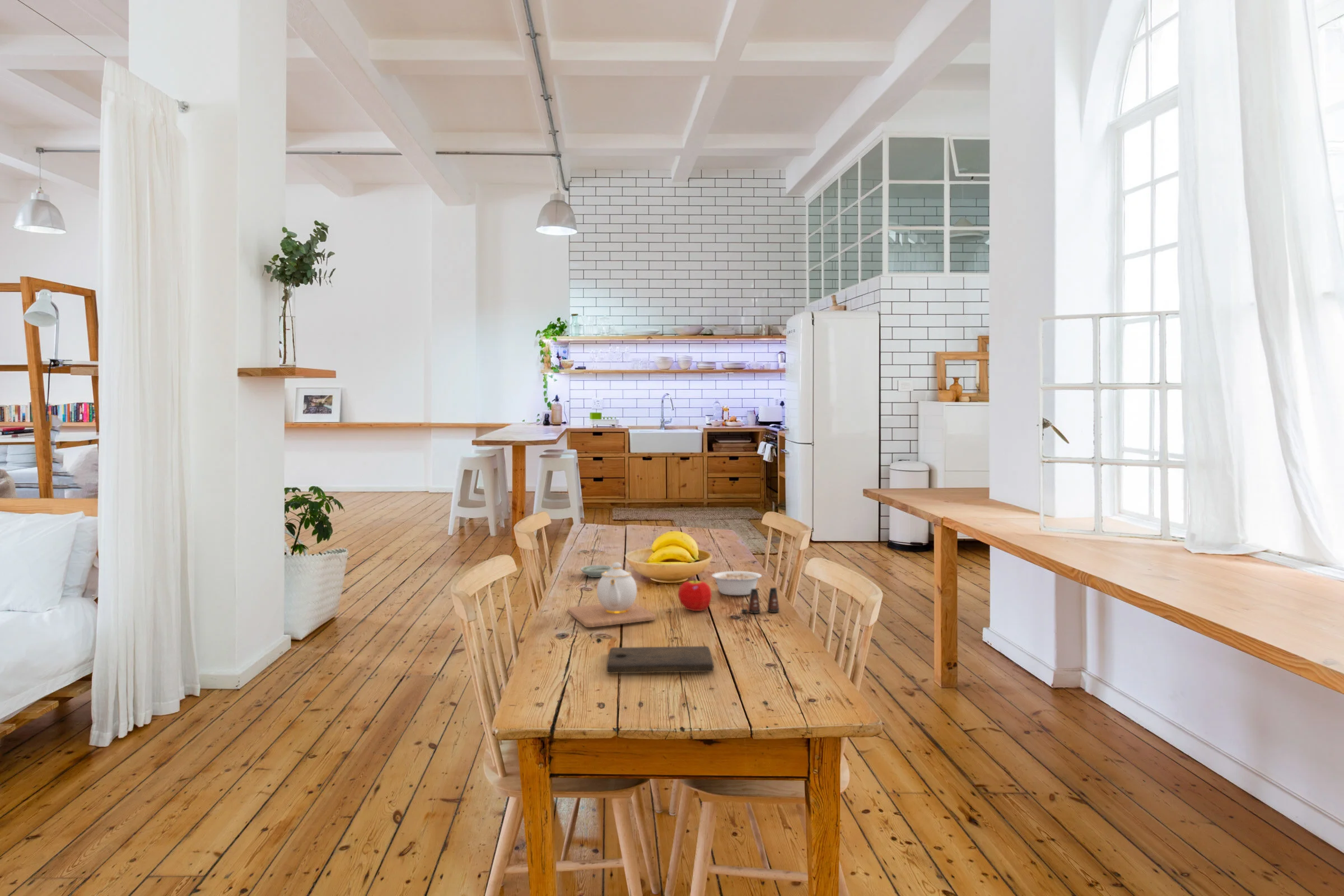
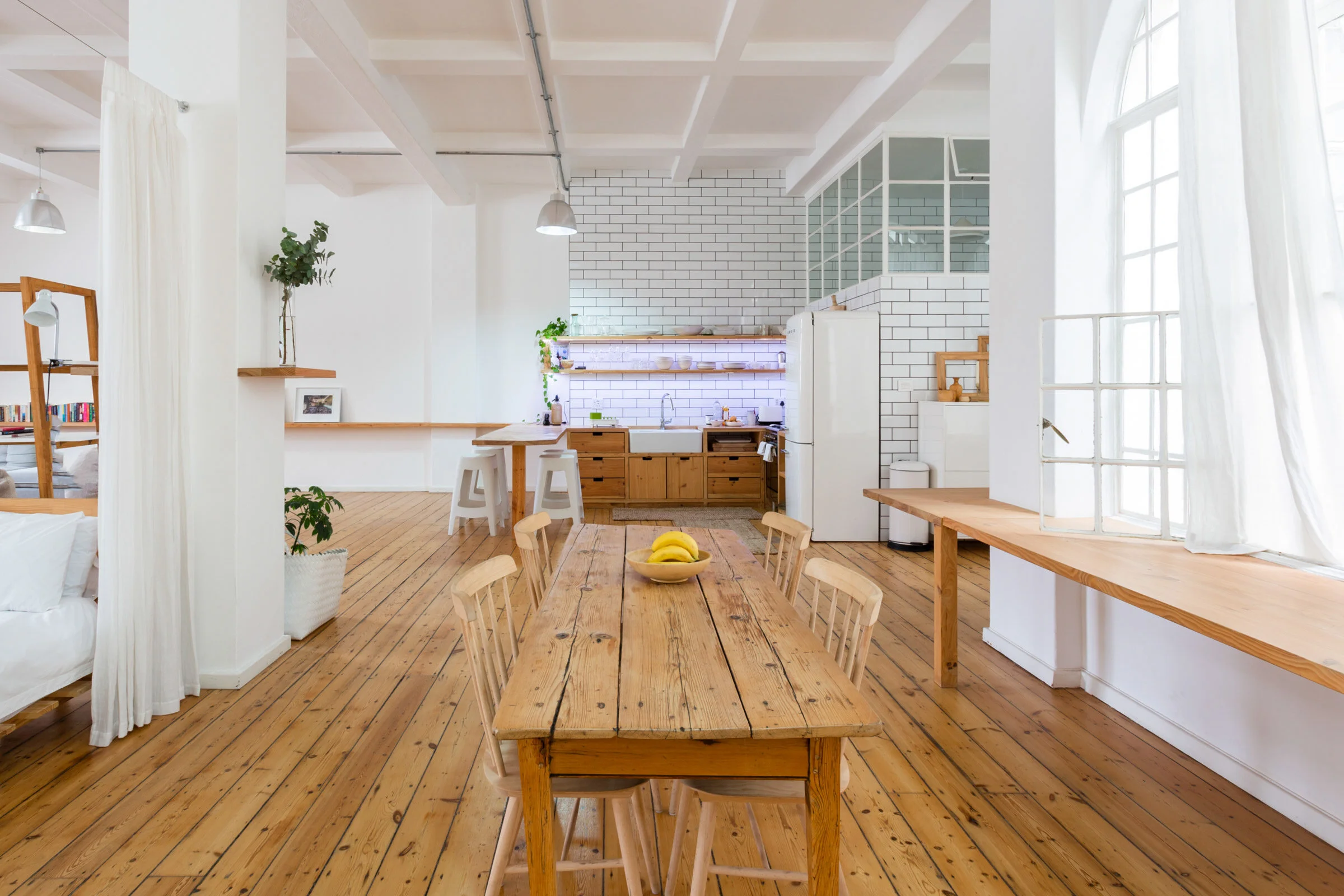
- fruit (696, 594)
- salt shaker (759, 600)
- legume (739, 582)
- teapot (610, 589)
- saucer (596, 572)
- cutting board (660, 659)
